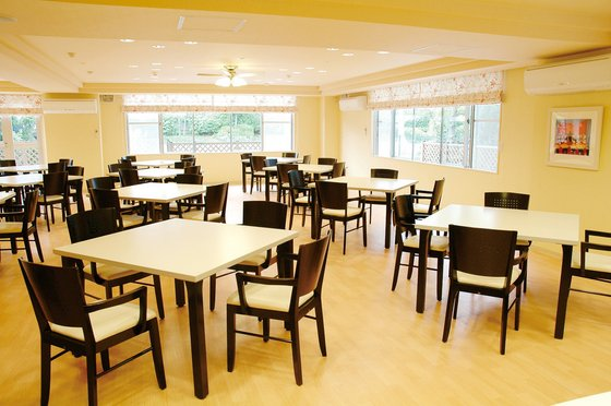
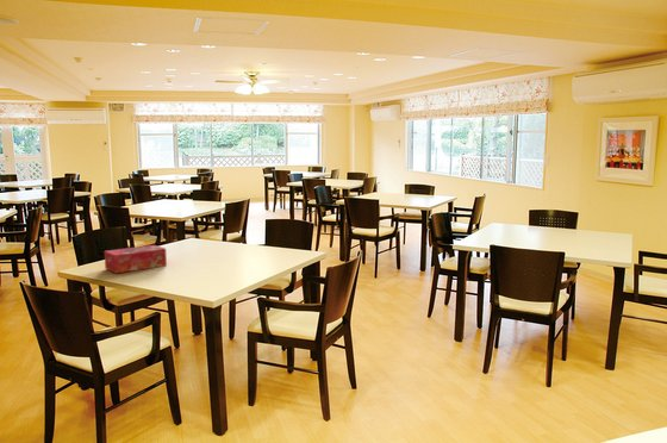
+ tissue box (136, 258)
